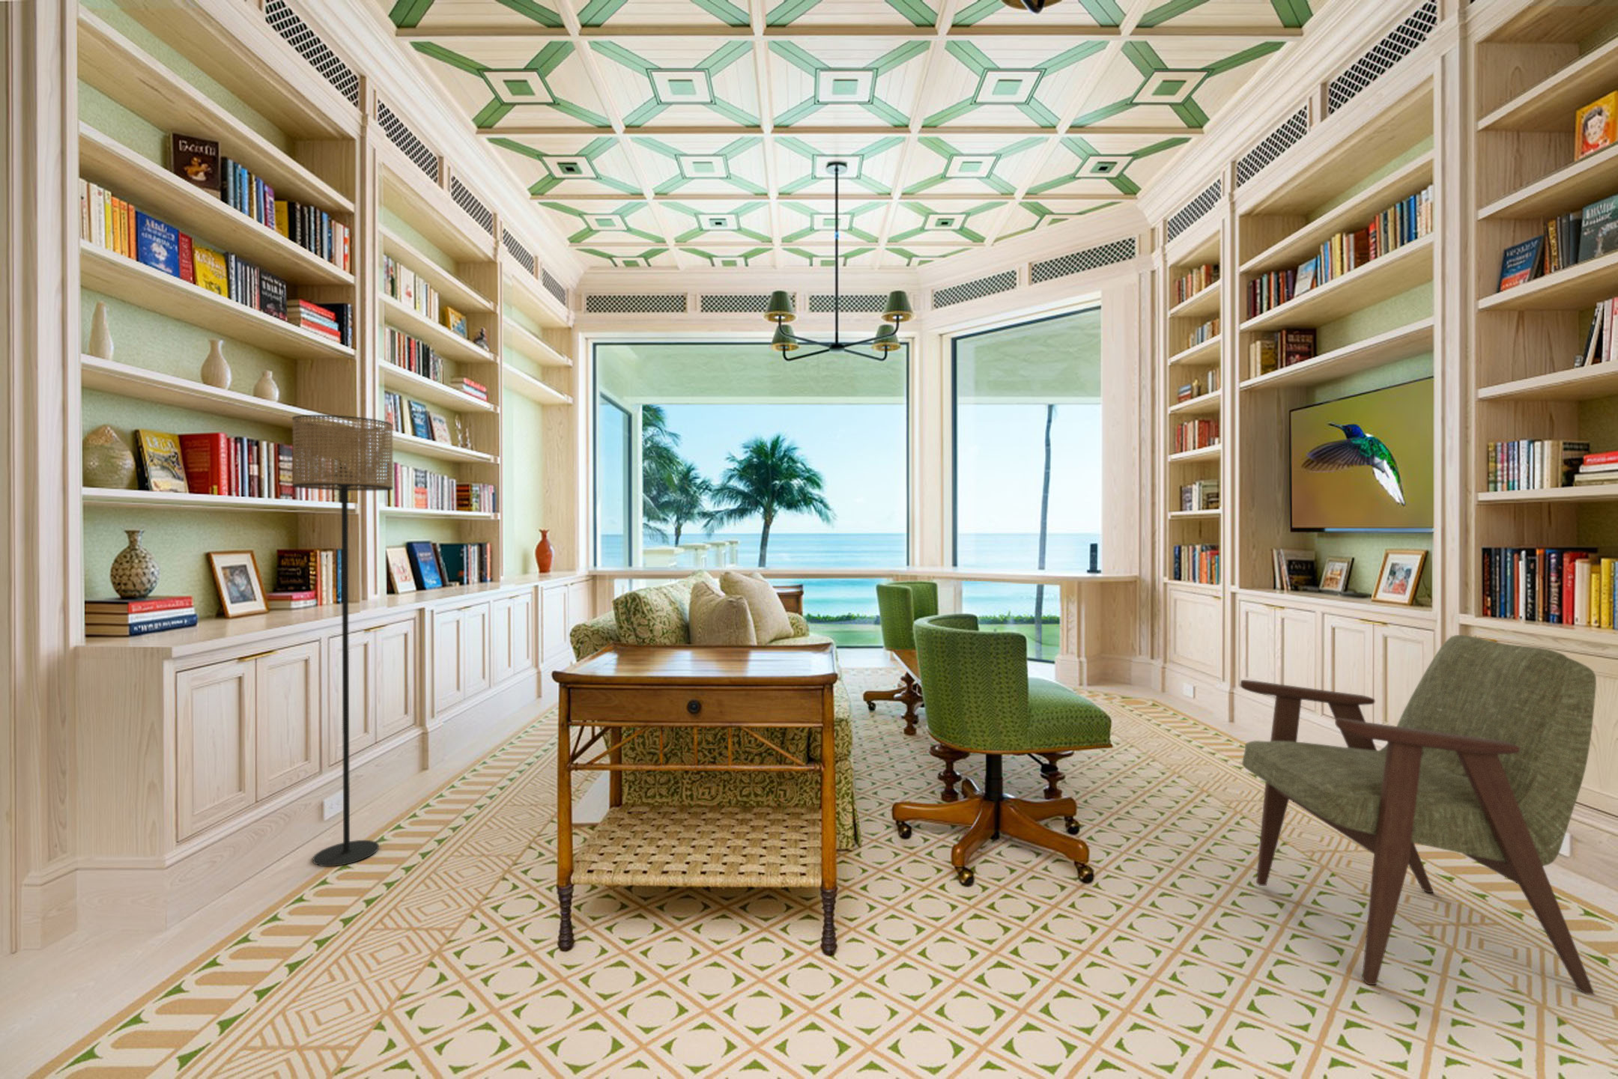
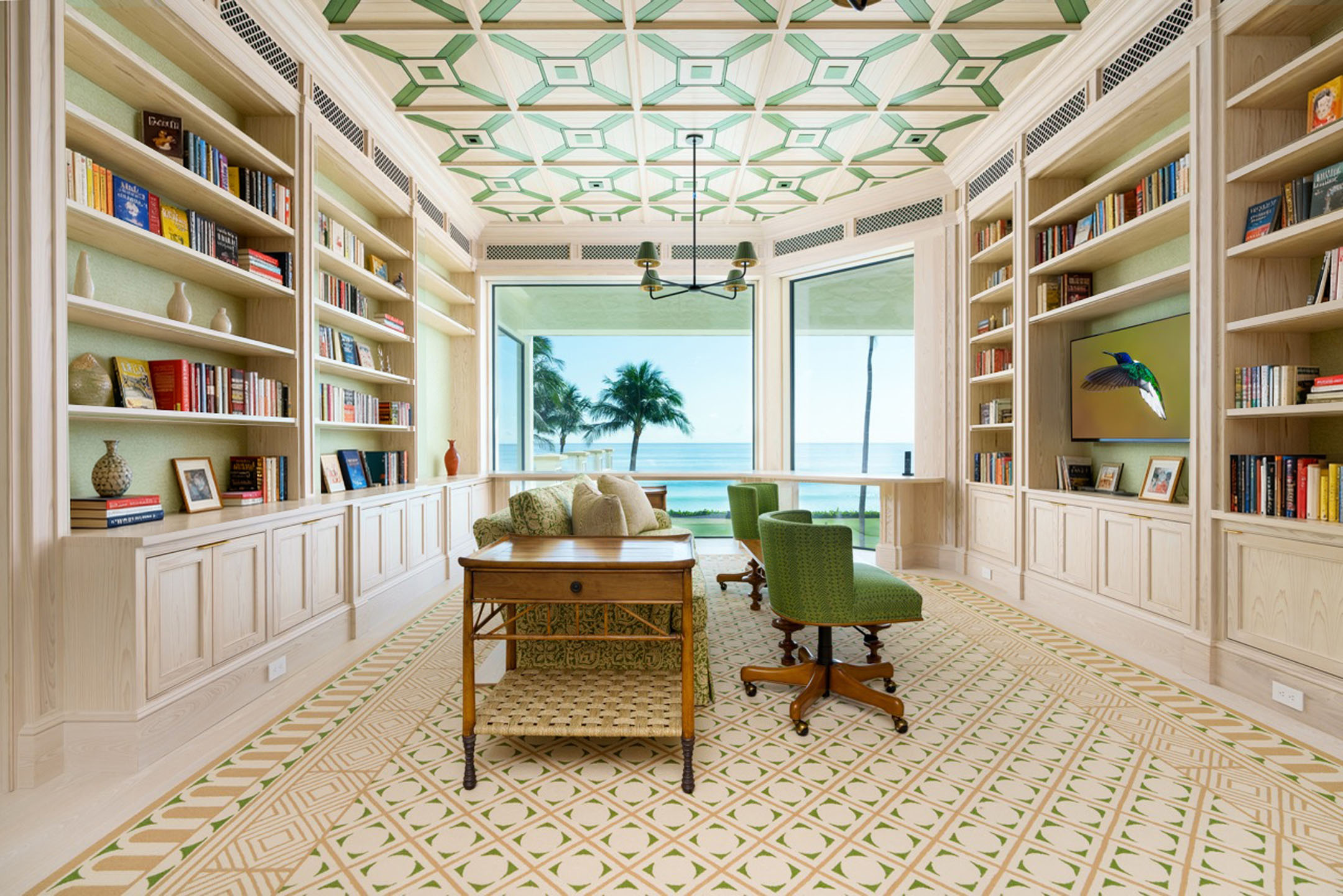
- armchair (1400, 785)
- floor lamp (346, 638)
